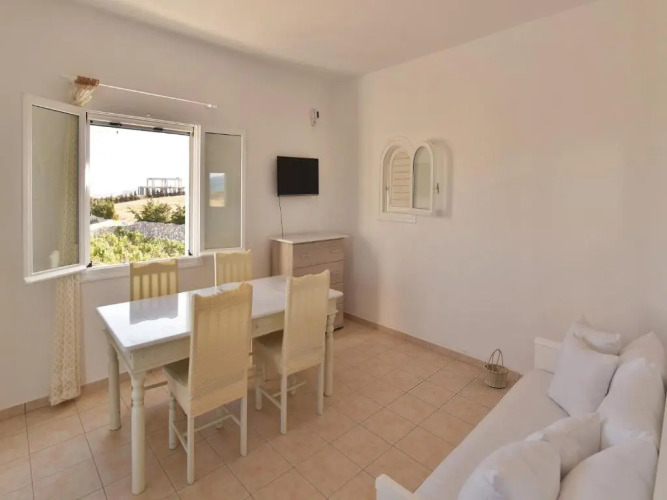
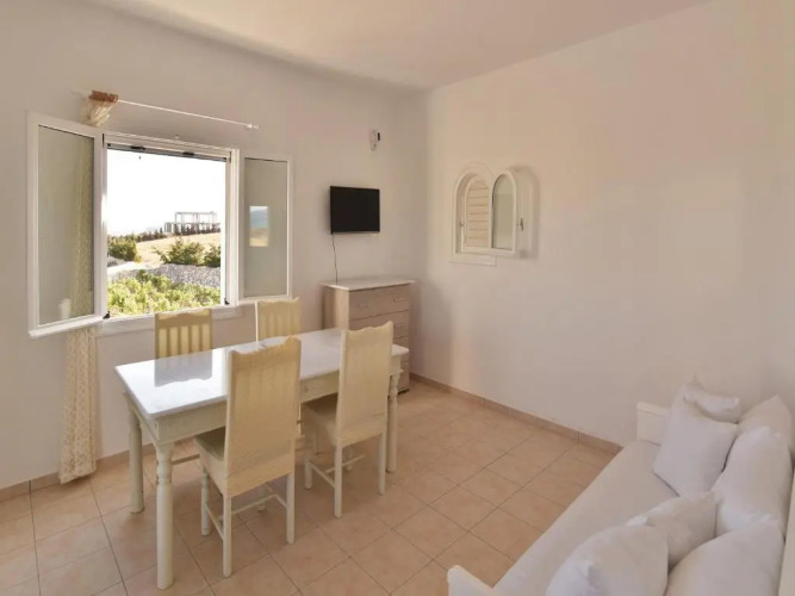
- basket (496, 366)
